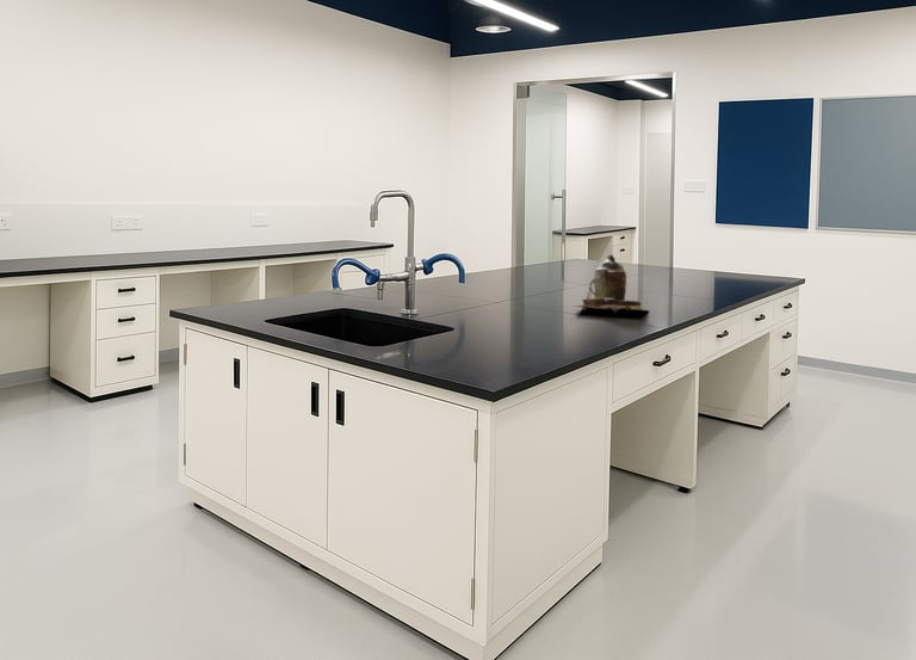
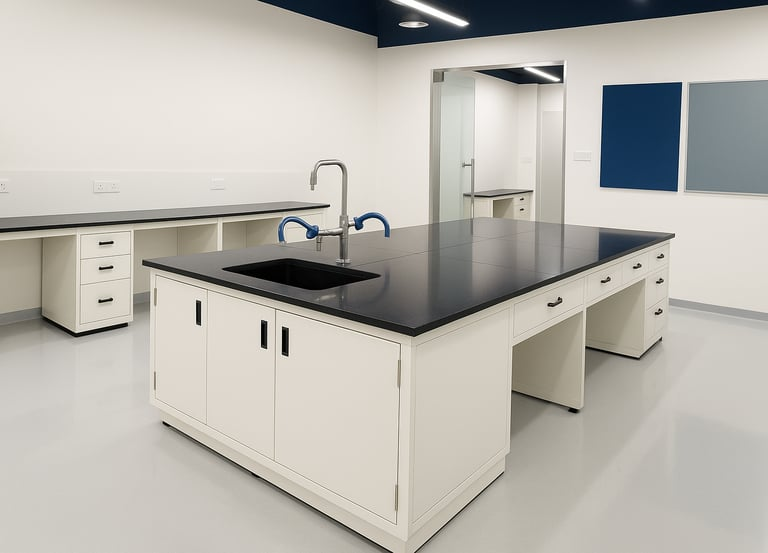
- teapot (613, 283)
